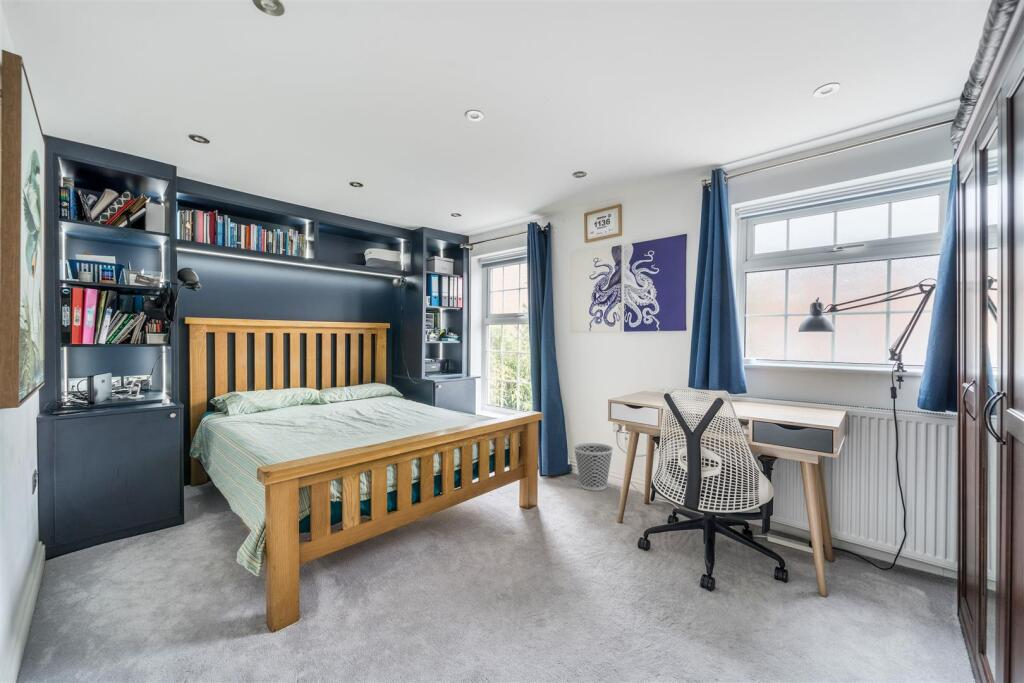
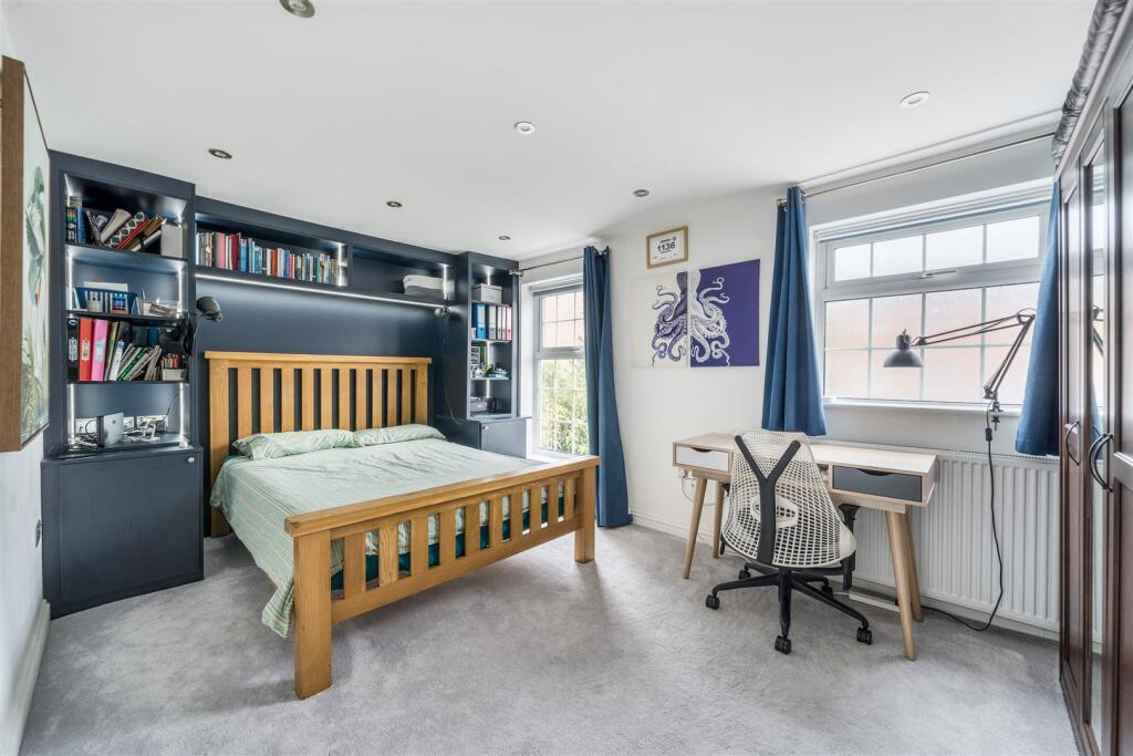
- wastebasket (593, 466)
